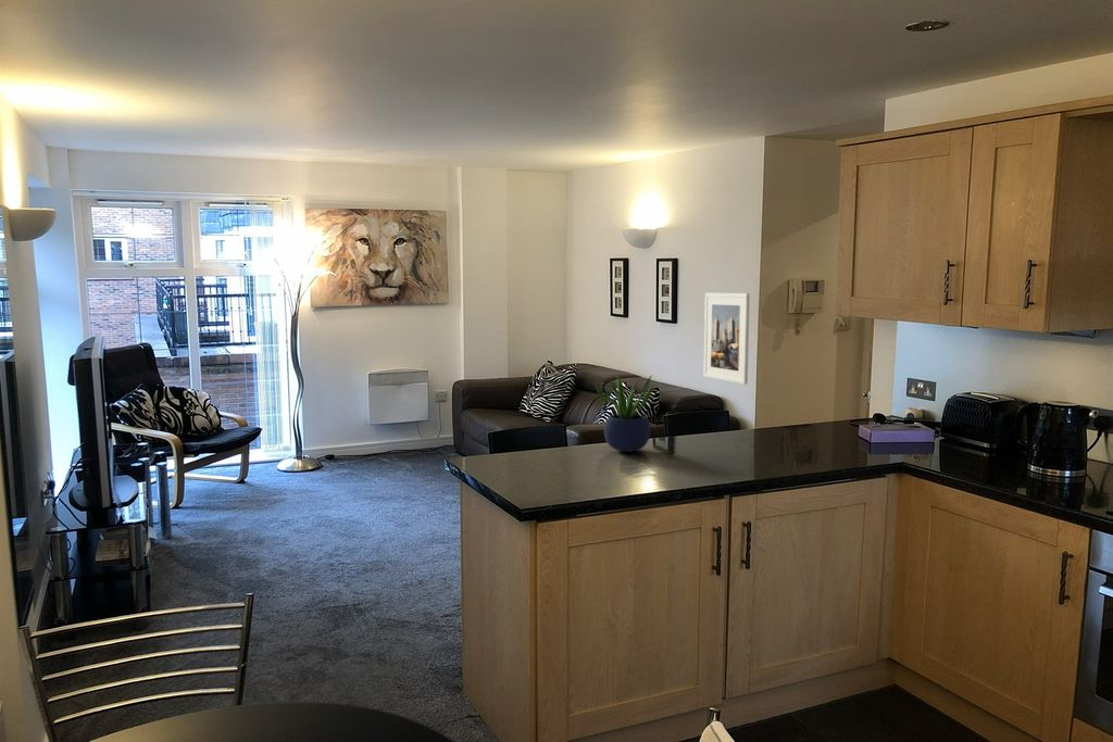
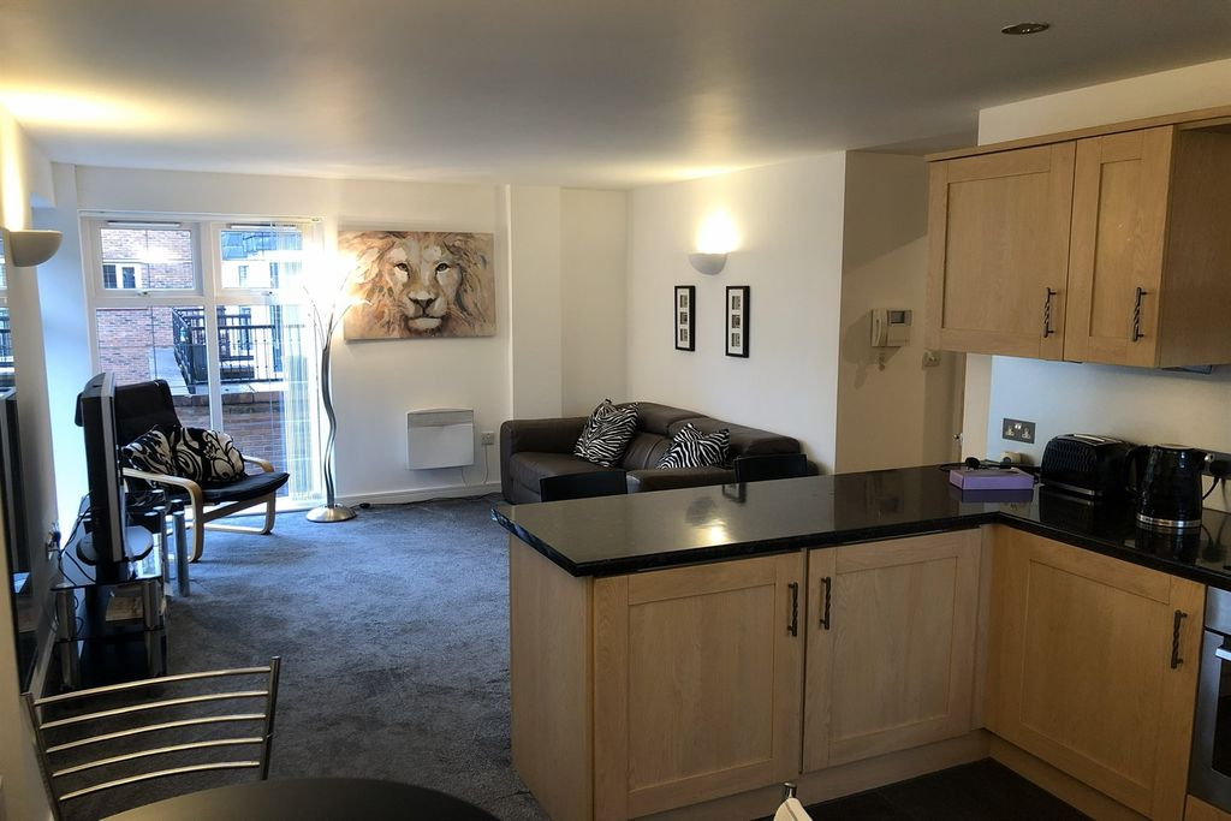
- potted plant (627, 413)
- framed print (725, 337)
